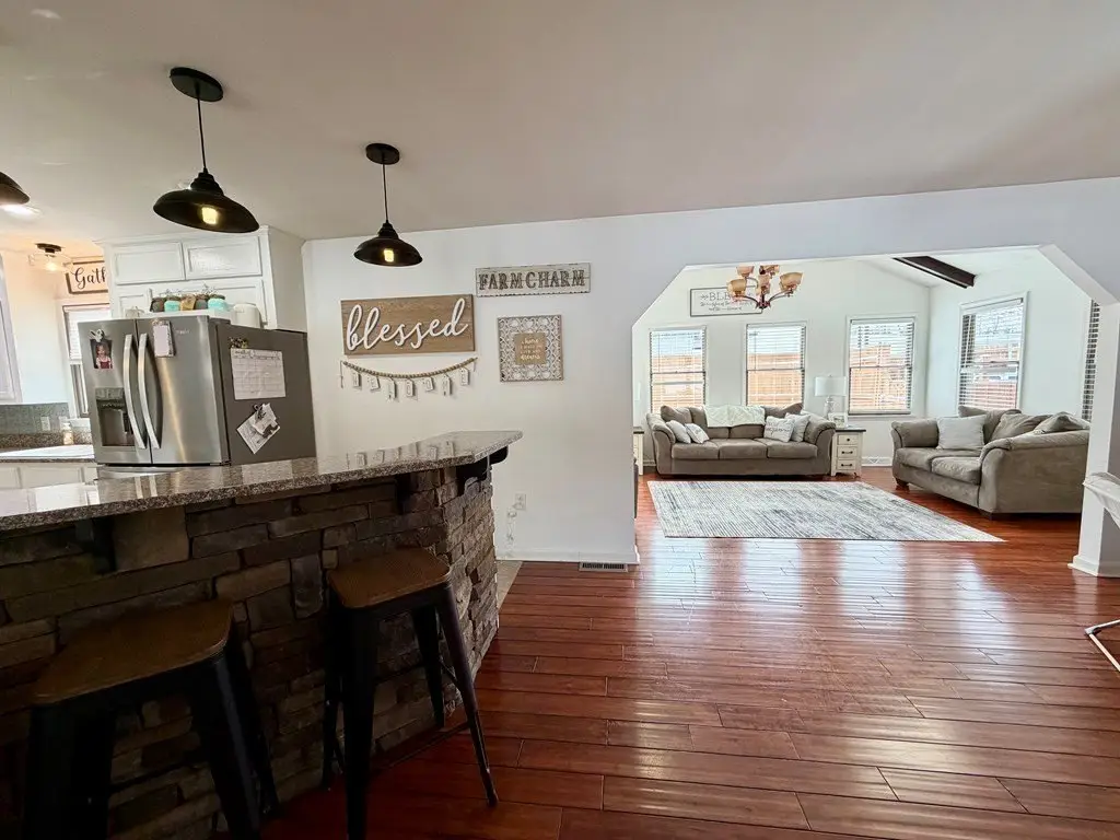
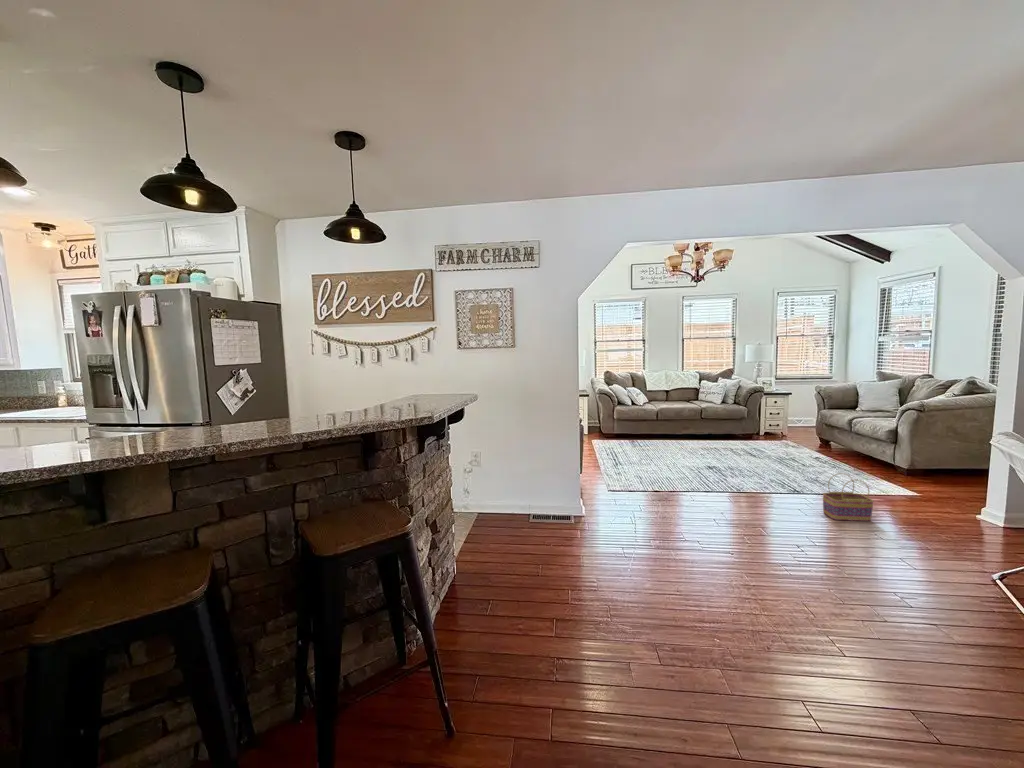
+ basket (847, 496)
